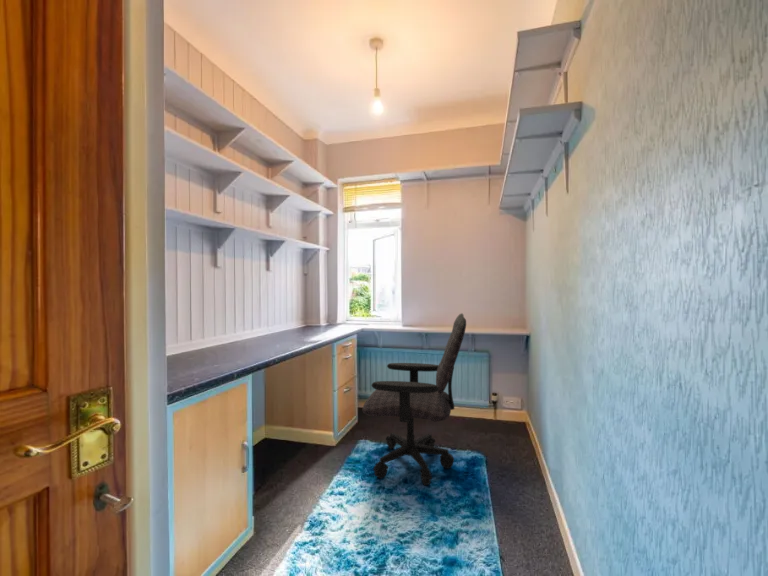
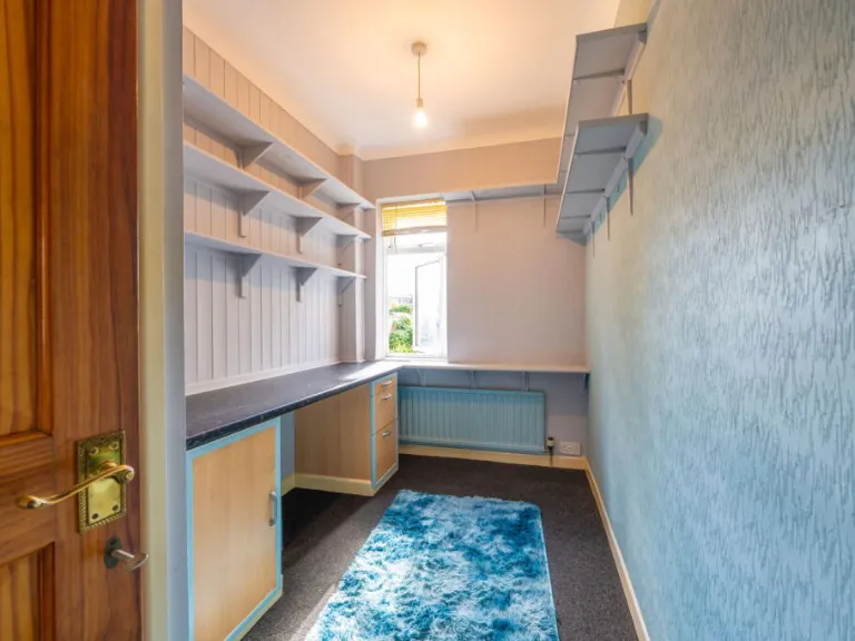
- office chair (414, 389)
